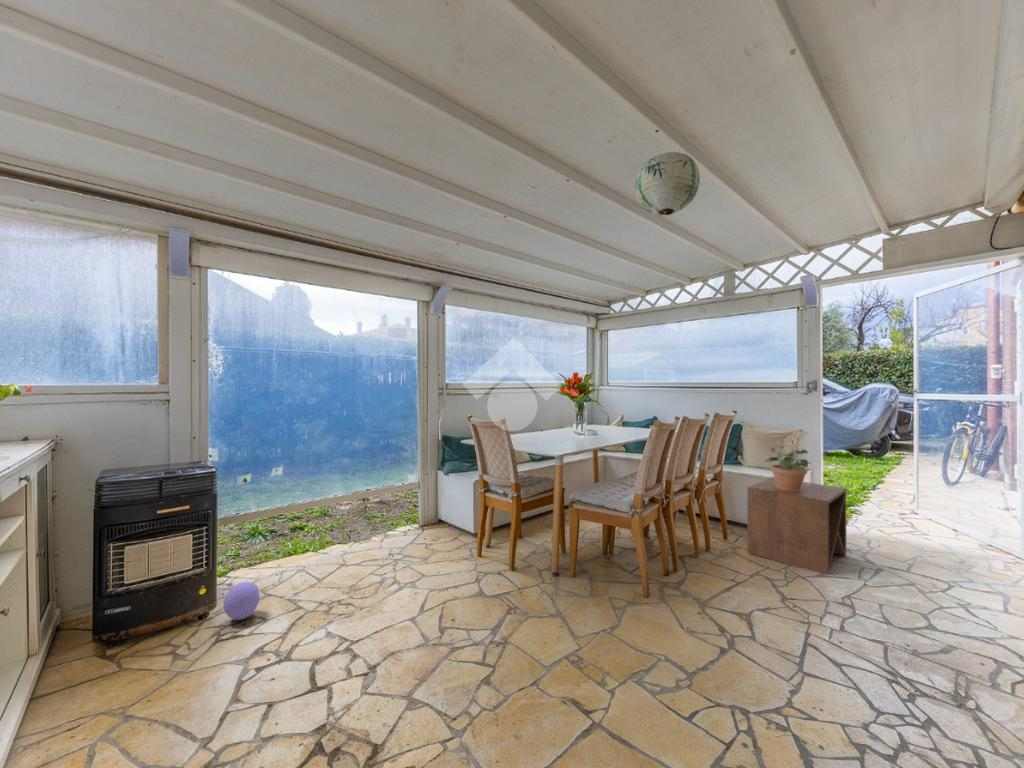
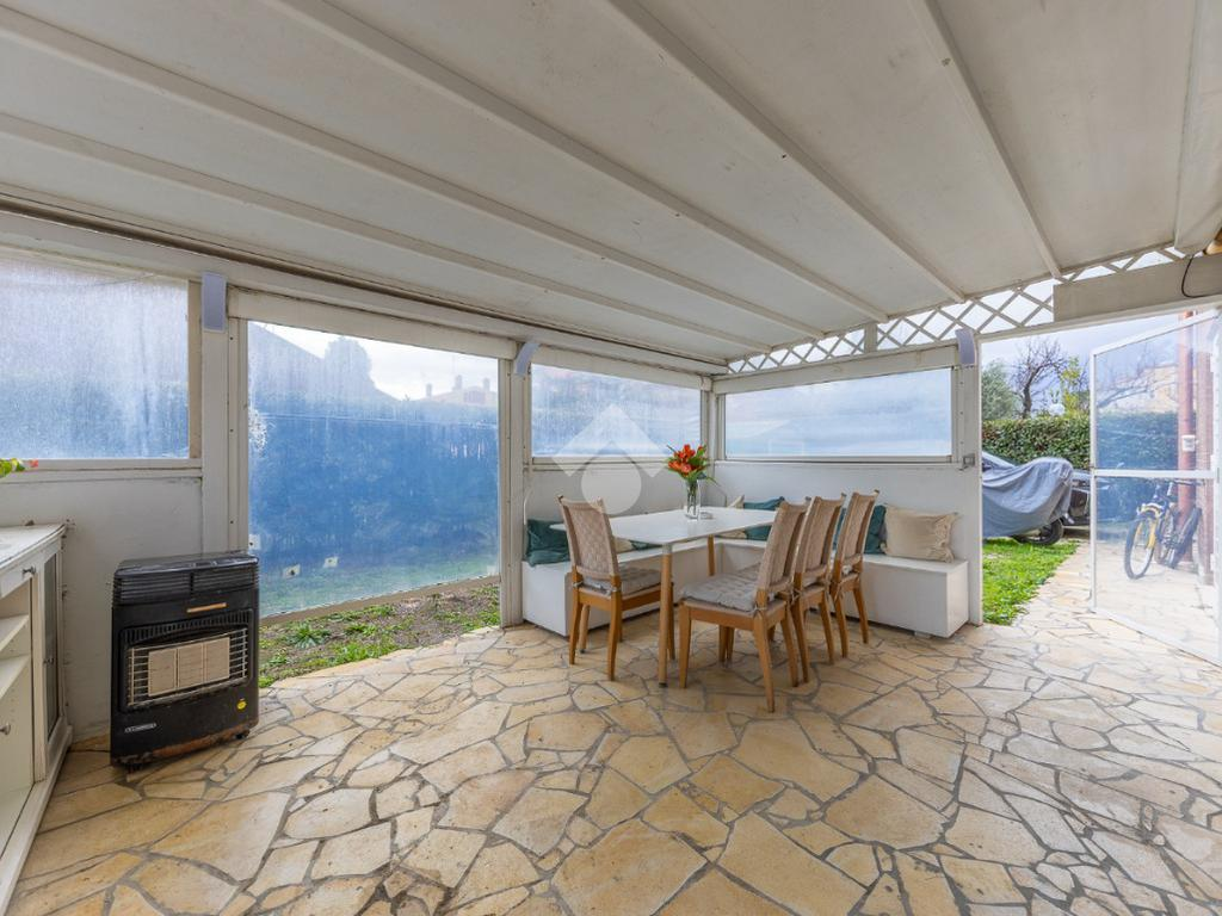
- potted plant (786, 466)
- ball (241, 601)
- paper lantern (666, 185)
- side table (796, 520)
